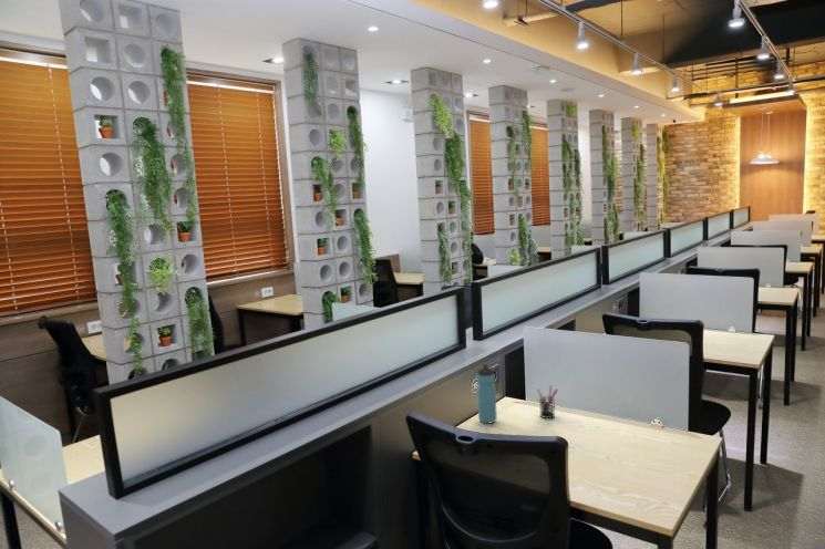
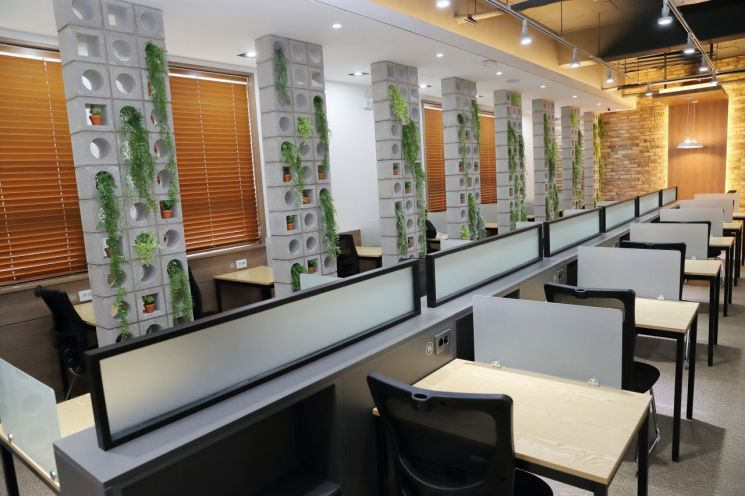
- pen holder (546, 400)
- water bottle (486, 392)
